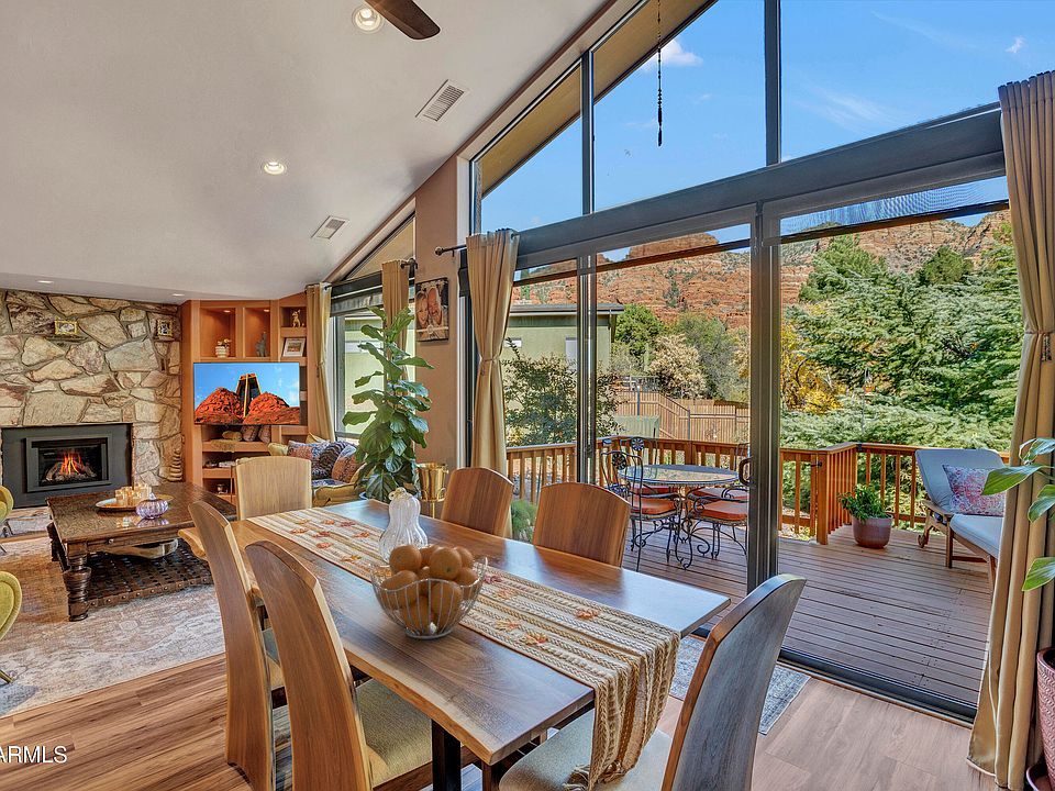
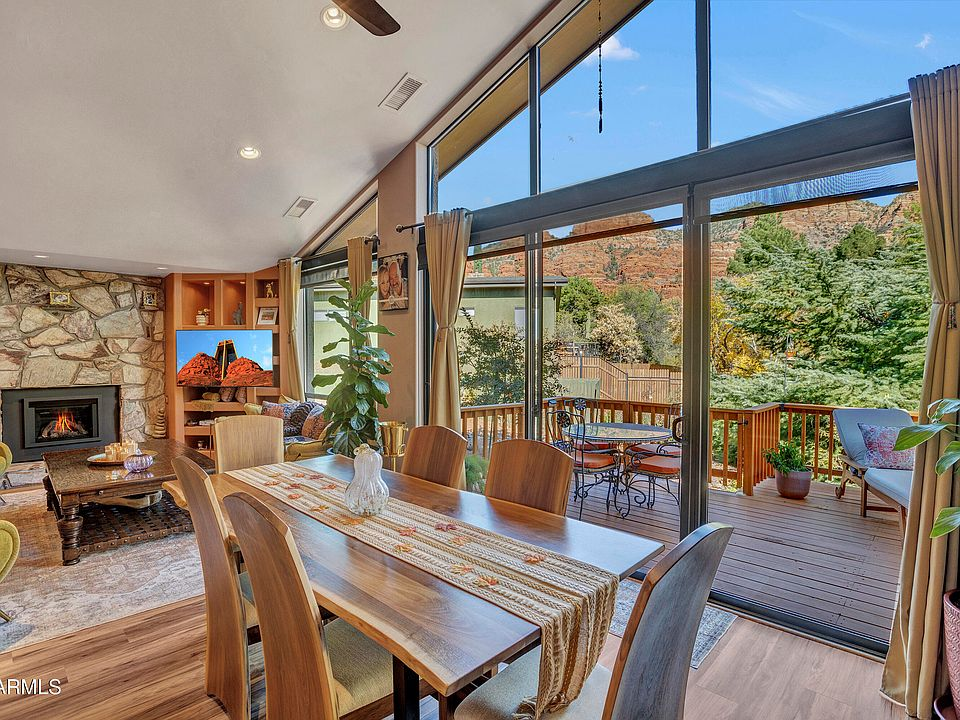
- fruit basket (429, 587)
